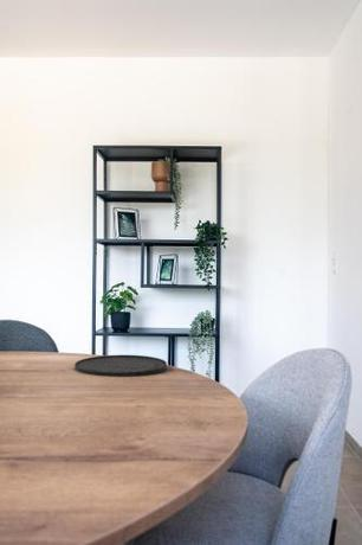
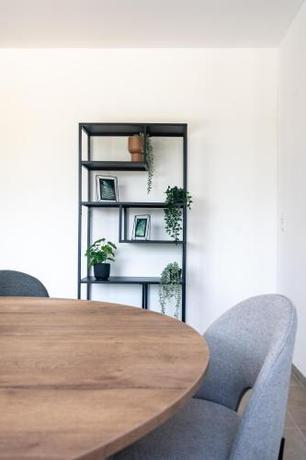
- plate (121, 365)
